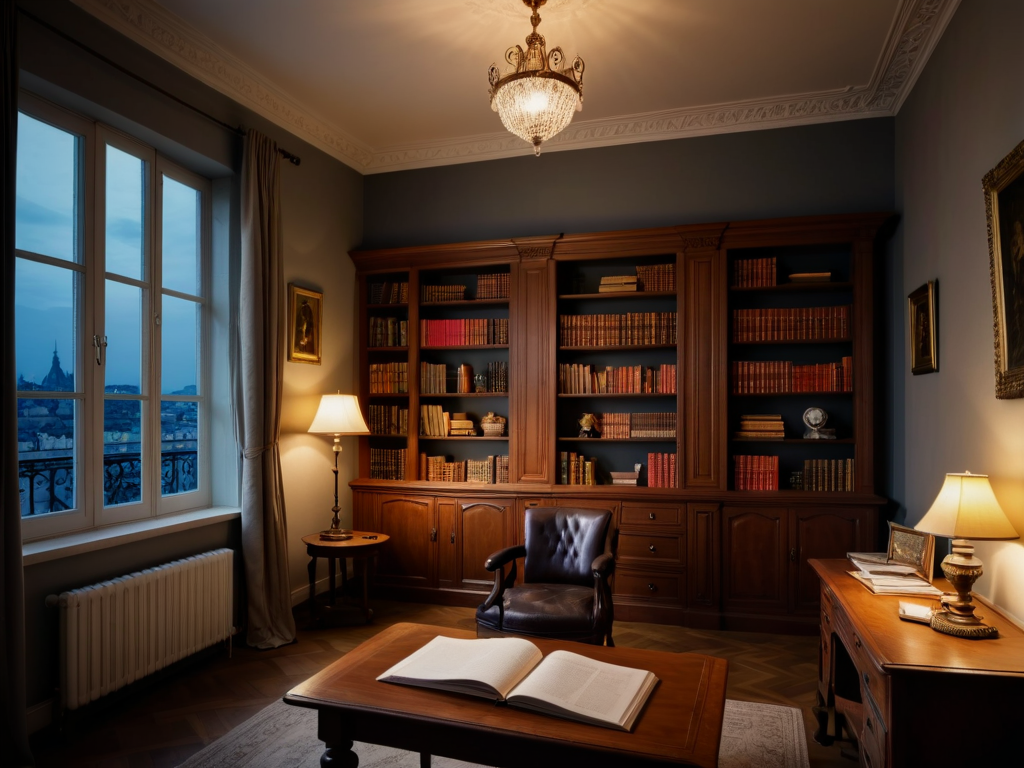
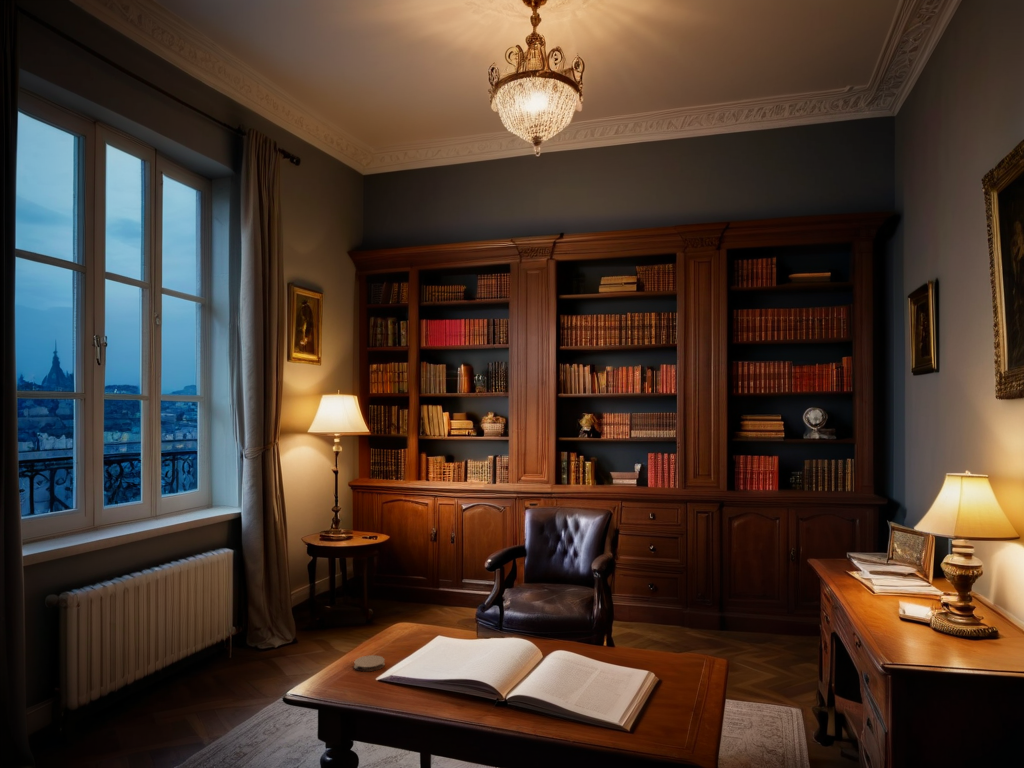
+ coaster (369, 663)
